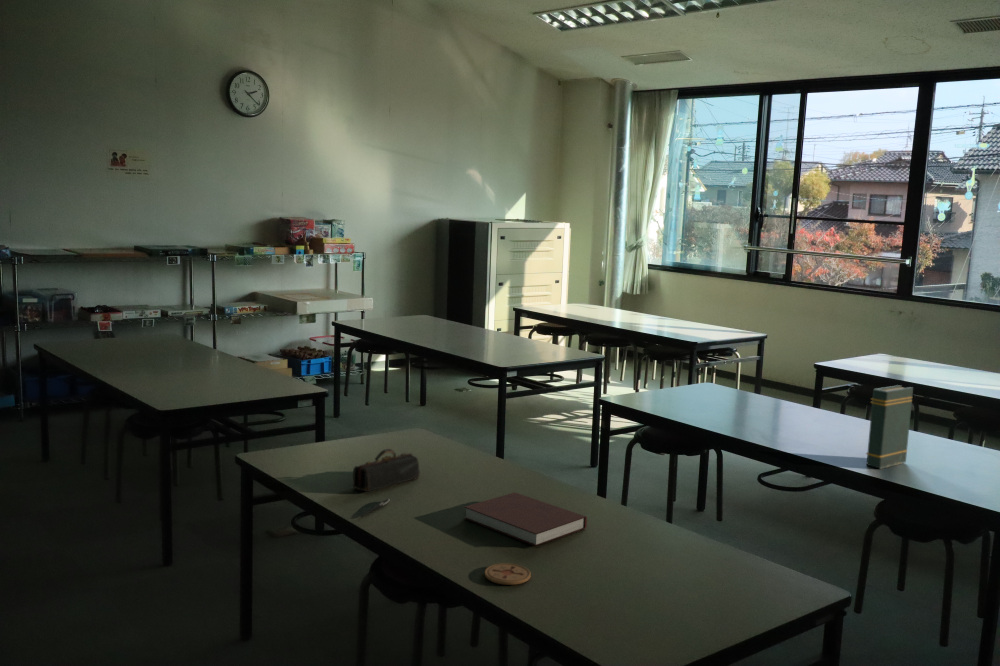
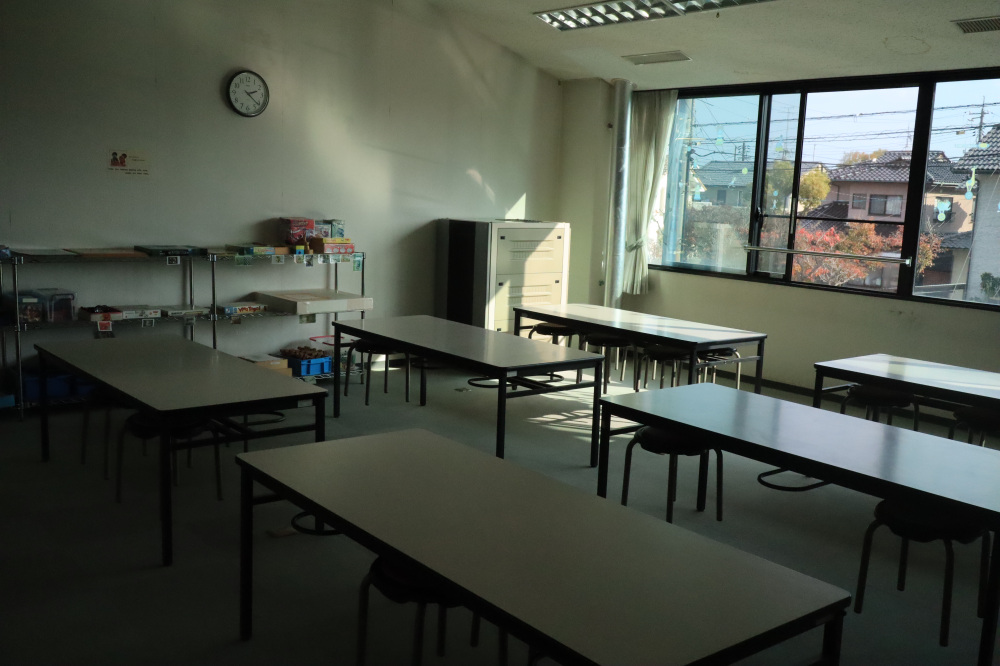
- book (889, 426)
- pencil case (386, 465)
- notebook (524, 517)
- coaster (507, 573)
- pen (375, 507)
